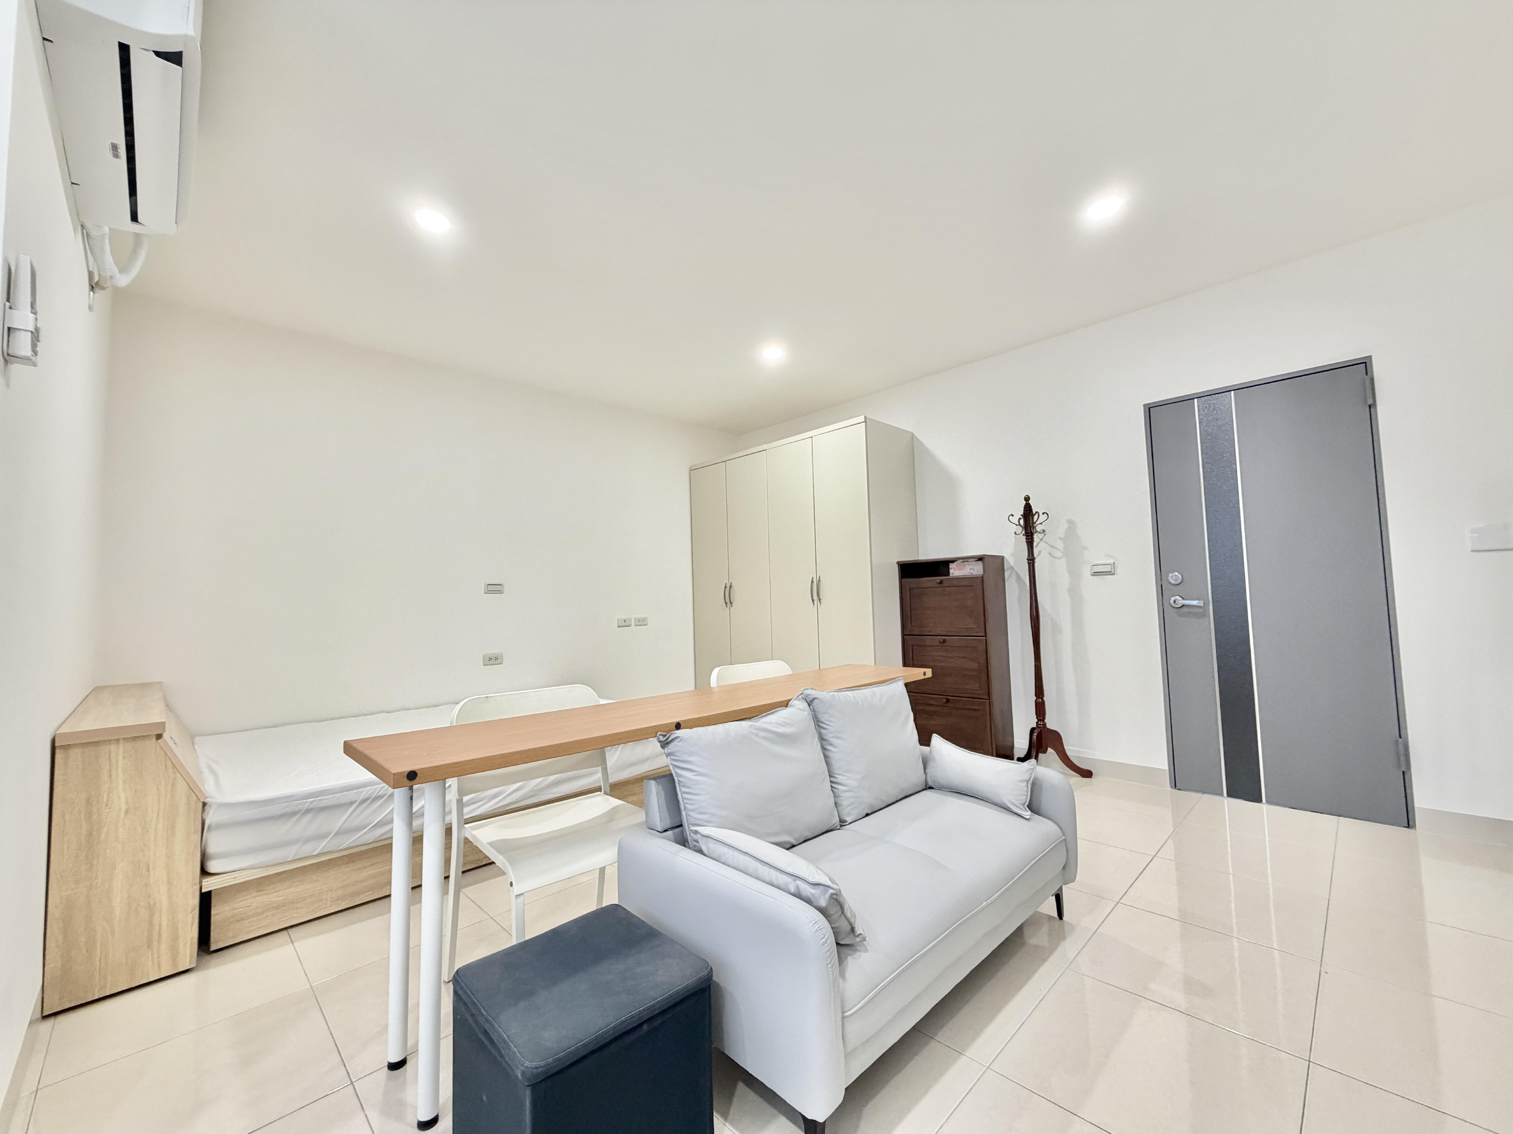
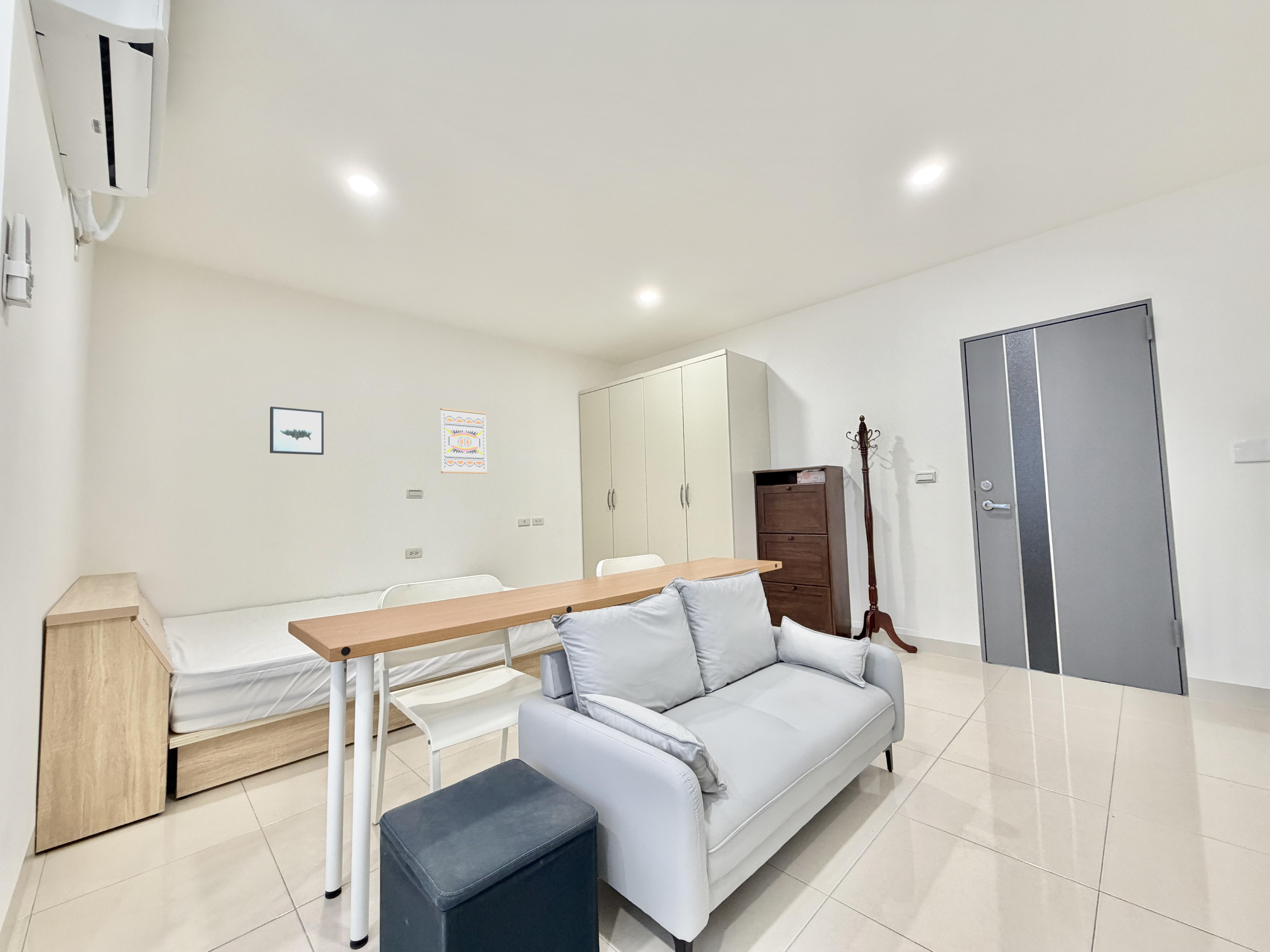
+ wall art (464, 442)
+ wall art (297, 431)
